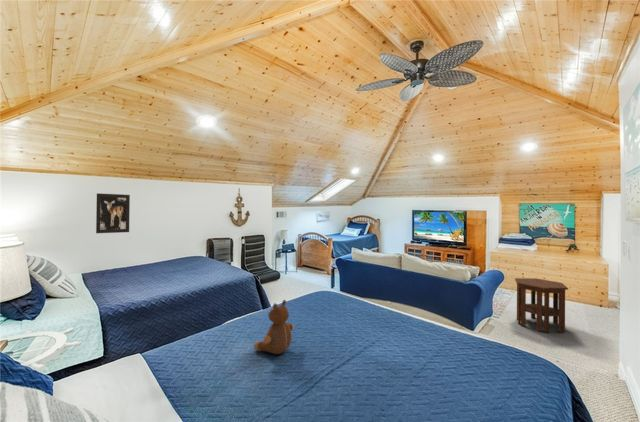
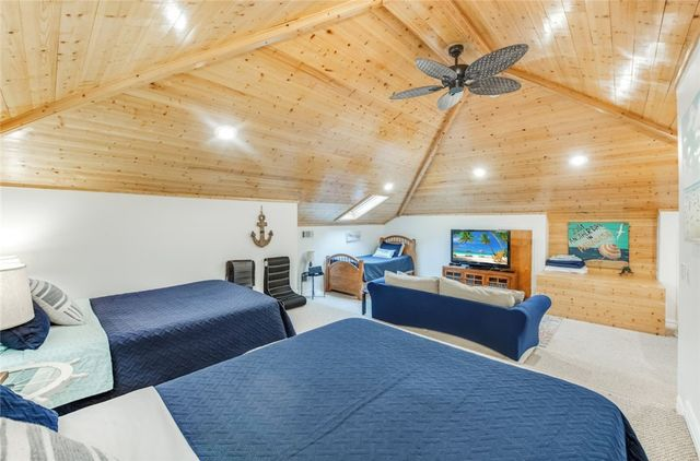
- wall art (113, 213)
- side table (539, 303)
- teddy bear (273, 325)
